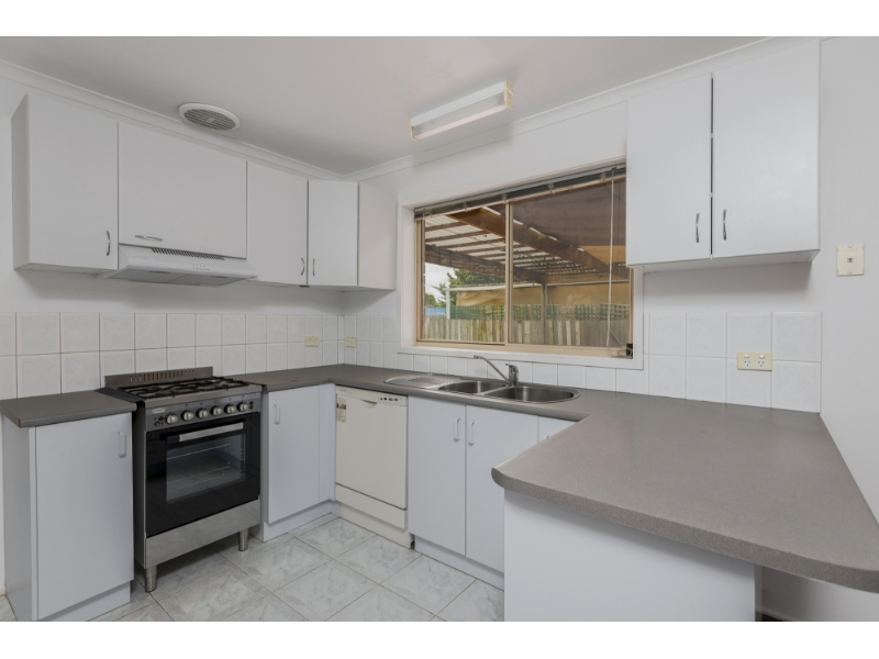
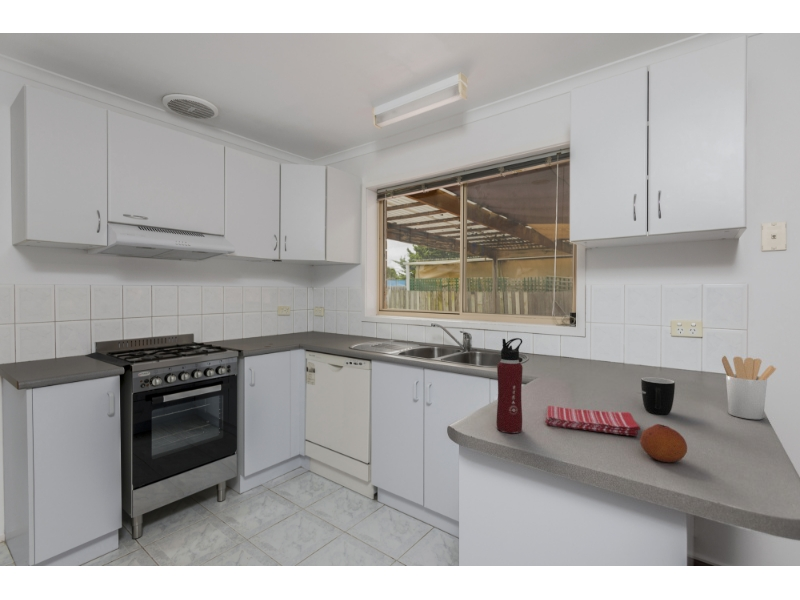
+ water bottle (509, 383)
+ utensil holder (745, 385)
+ dish towel (589, 417)
+ fruit (663, 442)
+ mug (657, 396)
